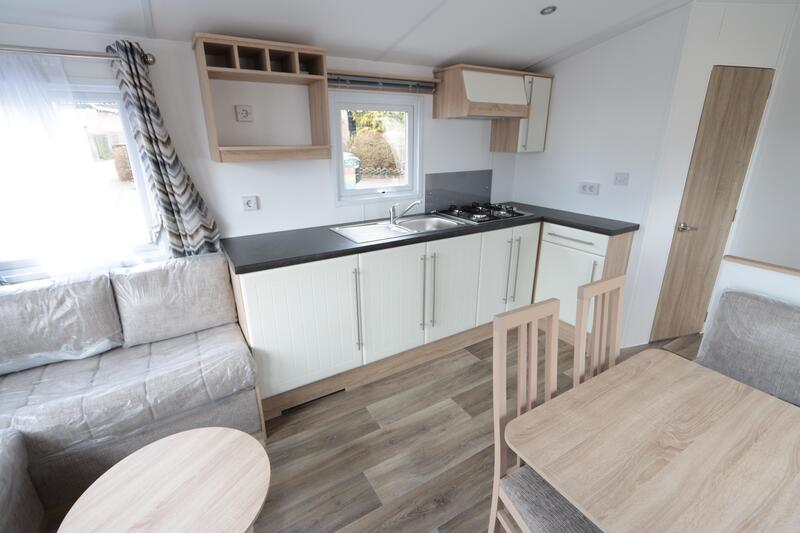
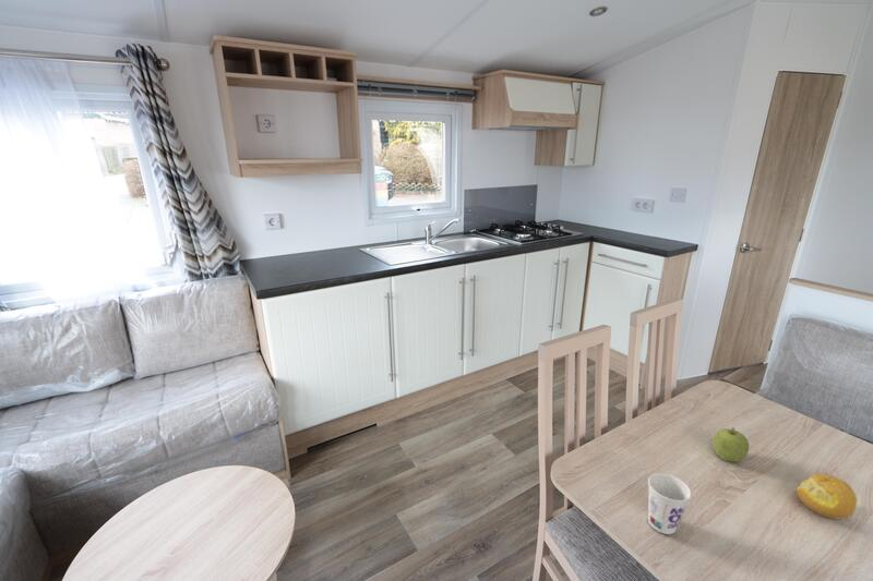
+ cup (665, 505)
+ fruit (826, 494)
+ fruit (730, 444)
